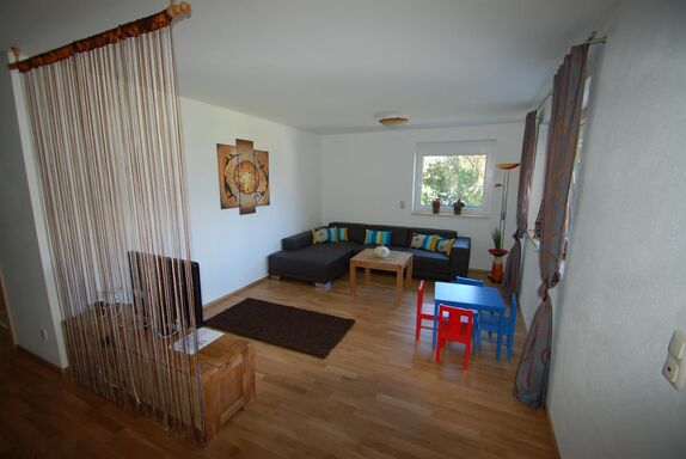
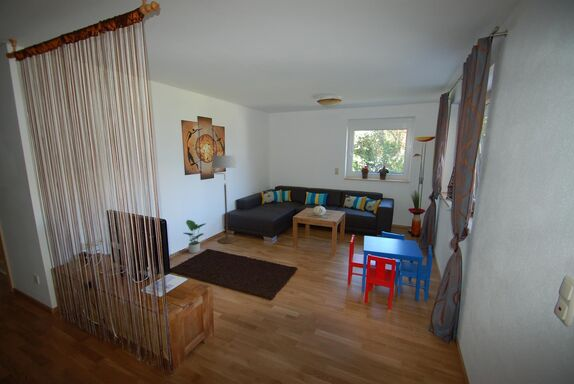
+ floor lamp (225, 196)
+ potted plant (193, 236)
